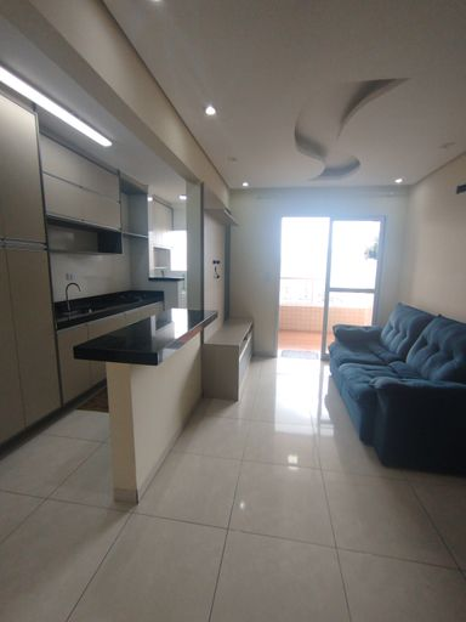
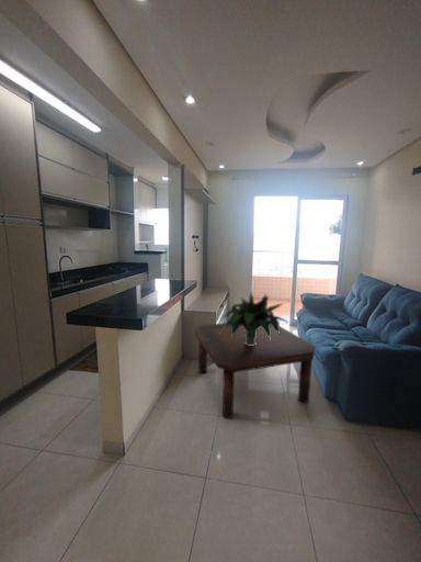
+ potted plant (253, 318)
+ coffee table (249, 360)
